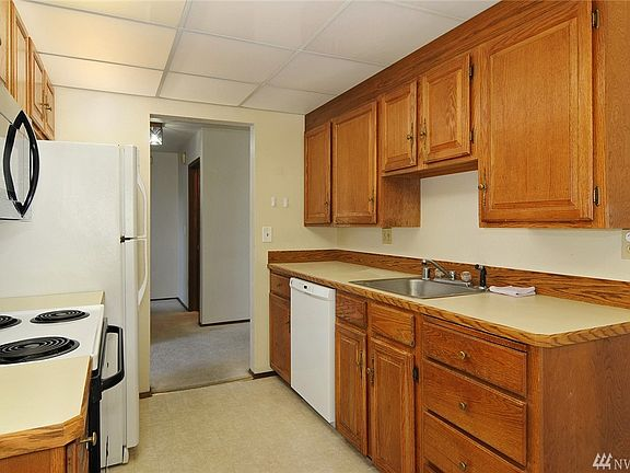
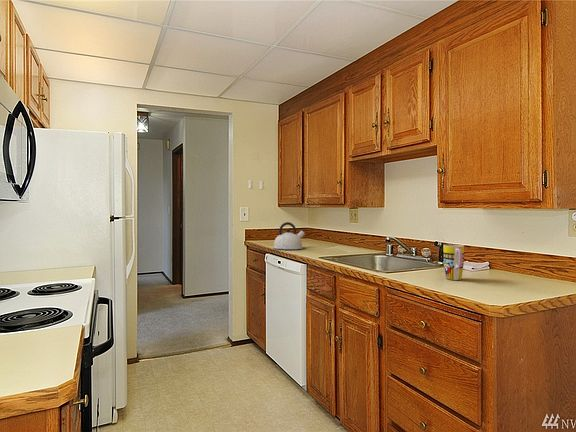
+ kettle (289, 235)
+ mug (455, 262)
